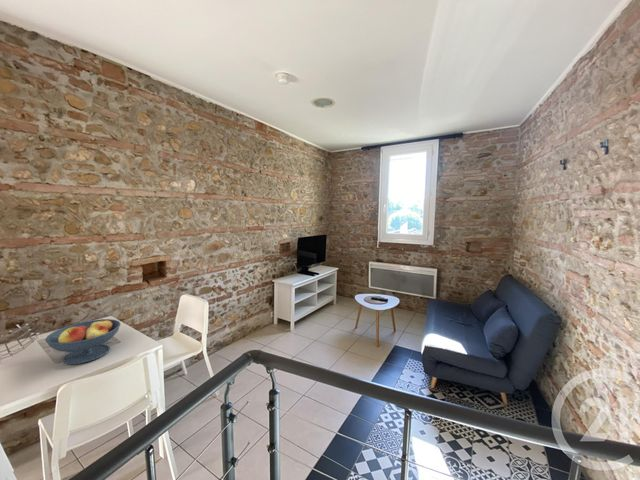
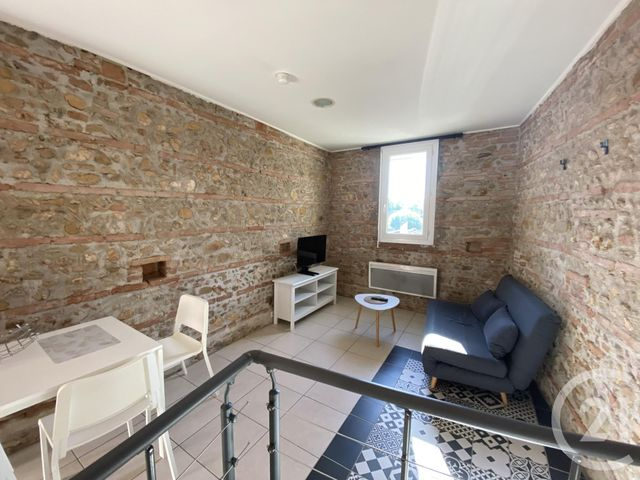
- fruit bowl (86, 338)
